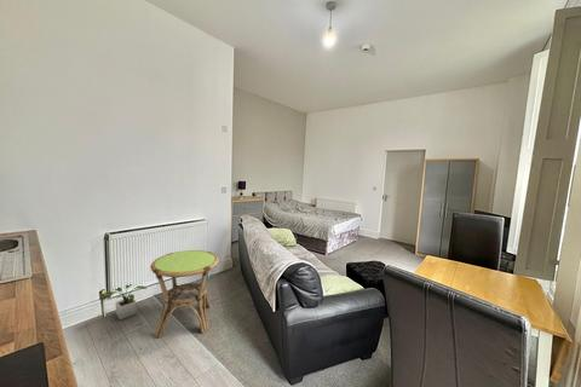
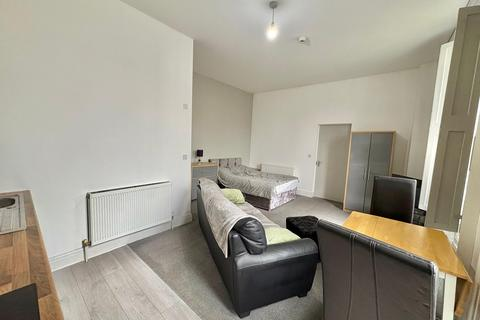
- potted plant (123, 300)
- side table (185, 289)
